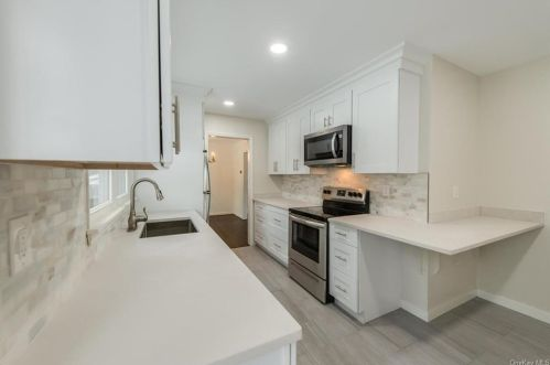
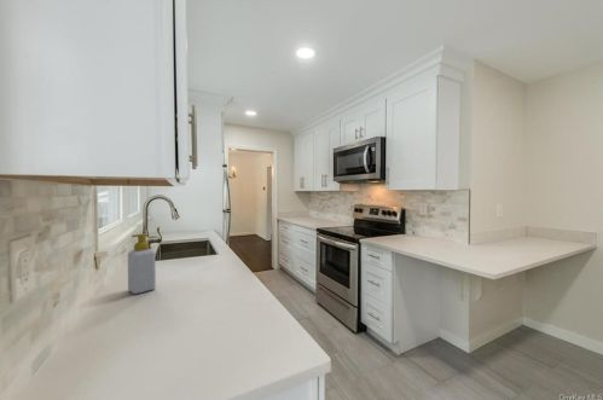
+ soap bottle (141, 261)
